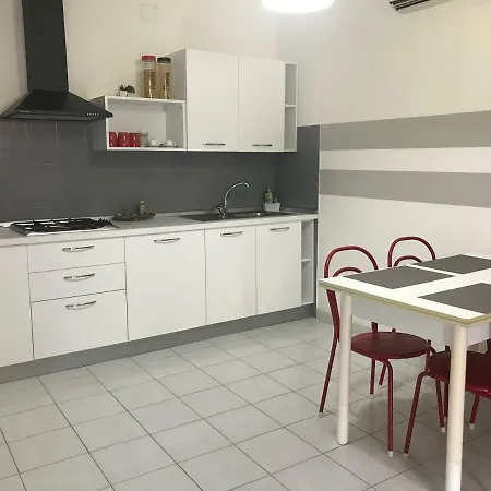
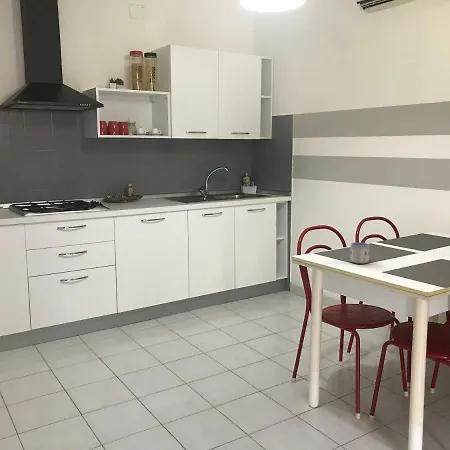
+ mug (360, 252)
